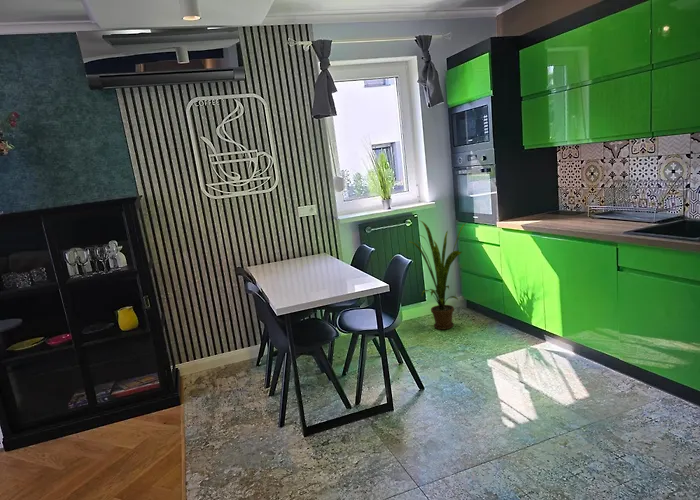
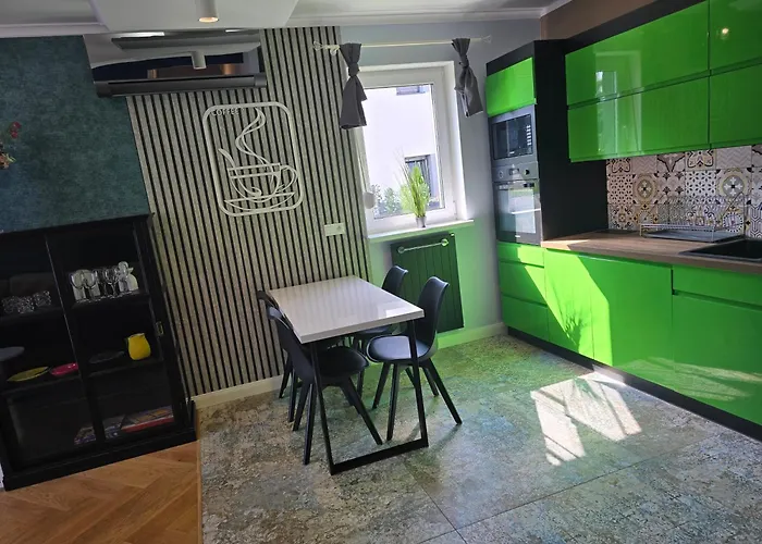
- house plant (433, 275)
